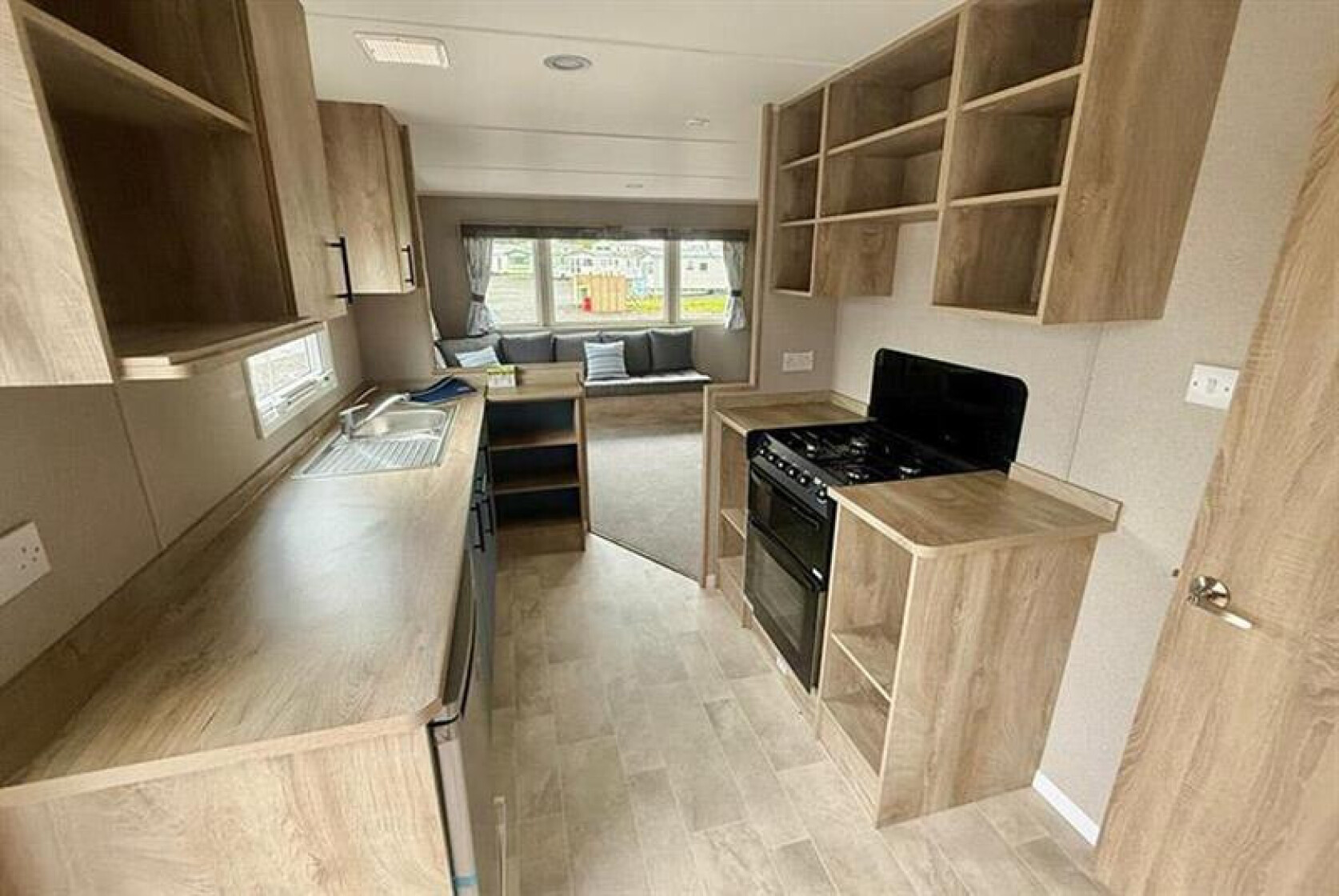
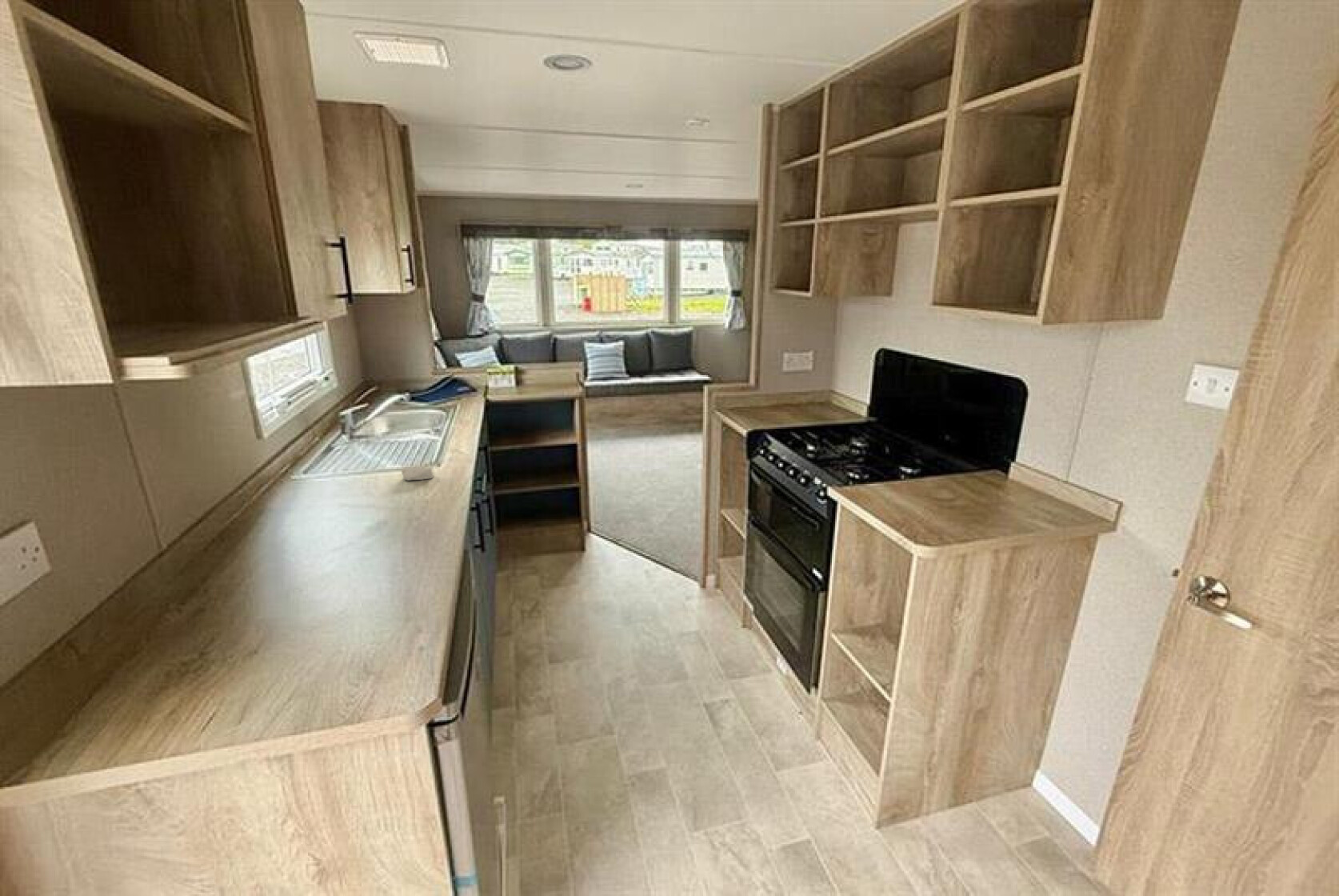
+ soap bar (417, 472)
